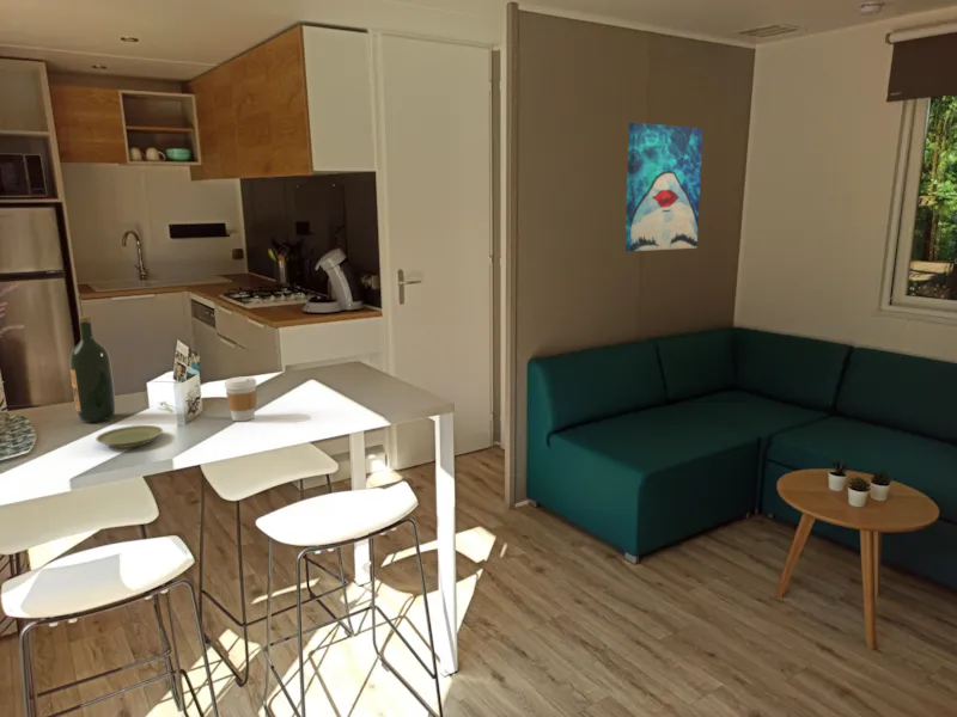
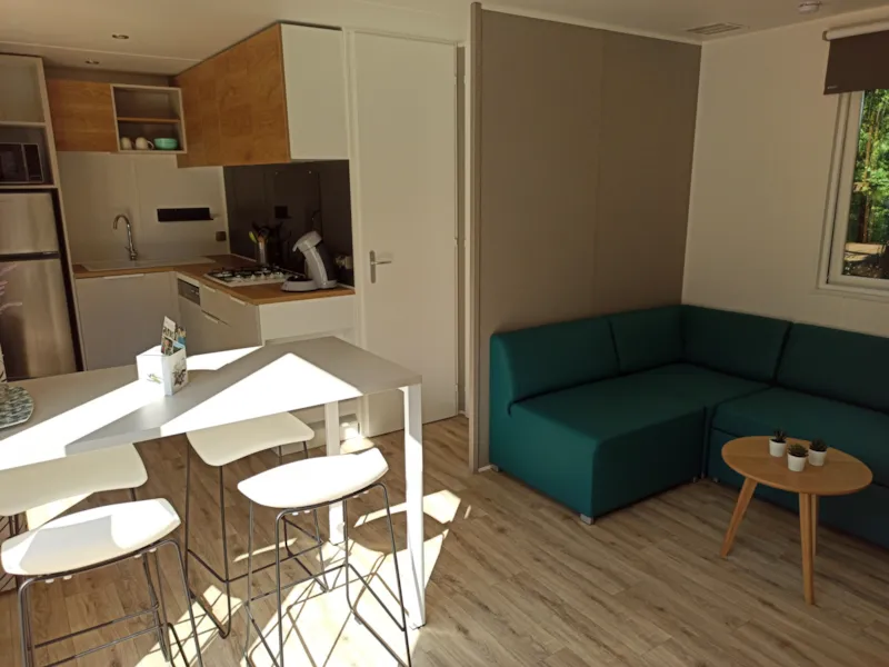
- wine bottle (91, 368)
- plate (130, 437)
- coffee cup (242, 398)
- wall art (664, 188)
